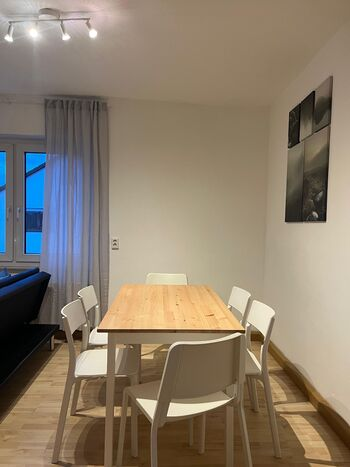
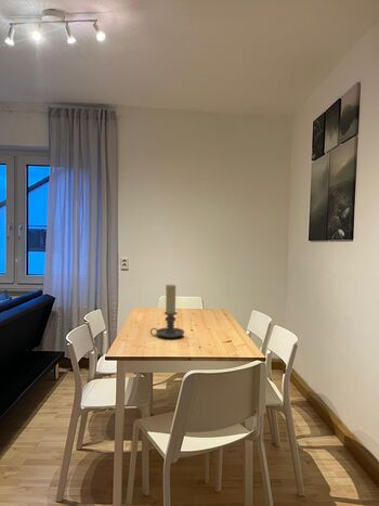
+ candle holder (167, 309)
